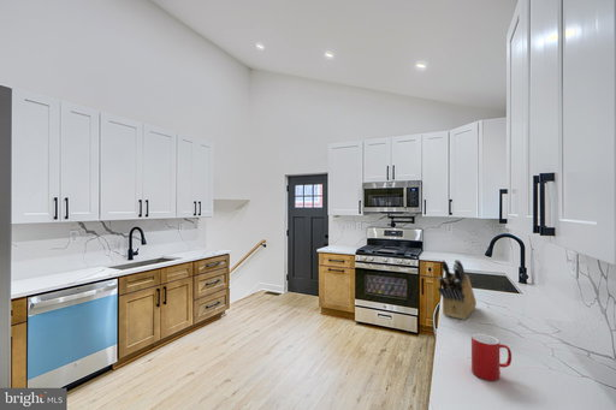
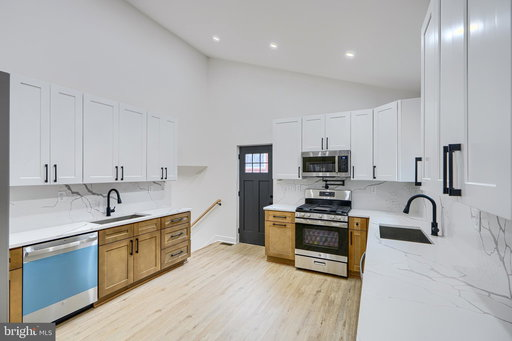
- knife block (457, 285)
- cup (491, 357)
